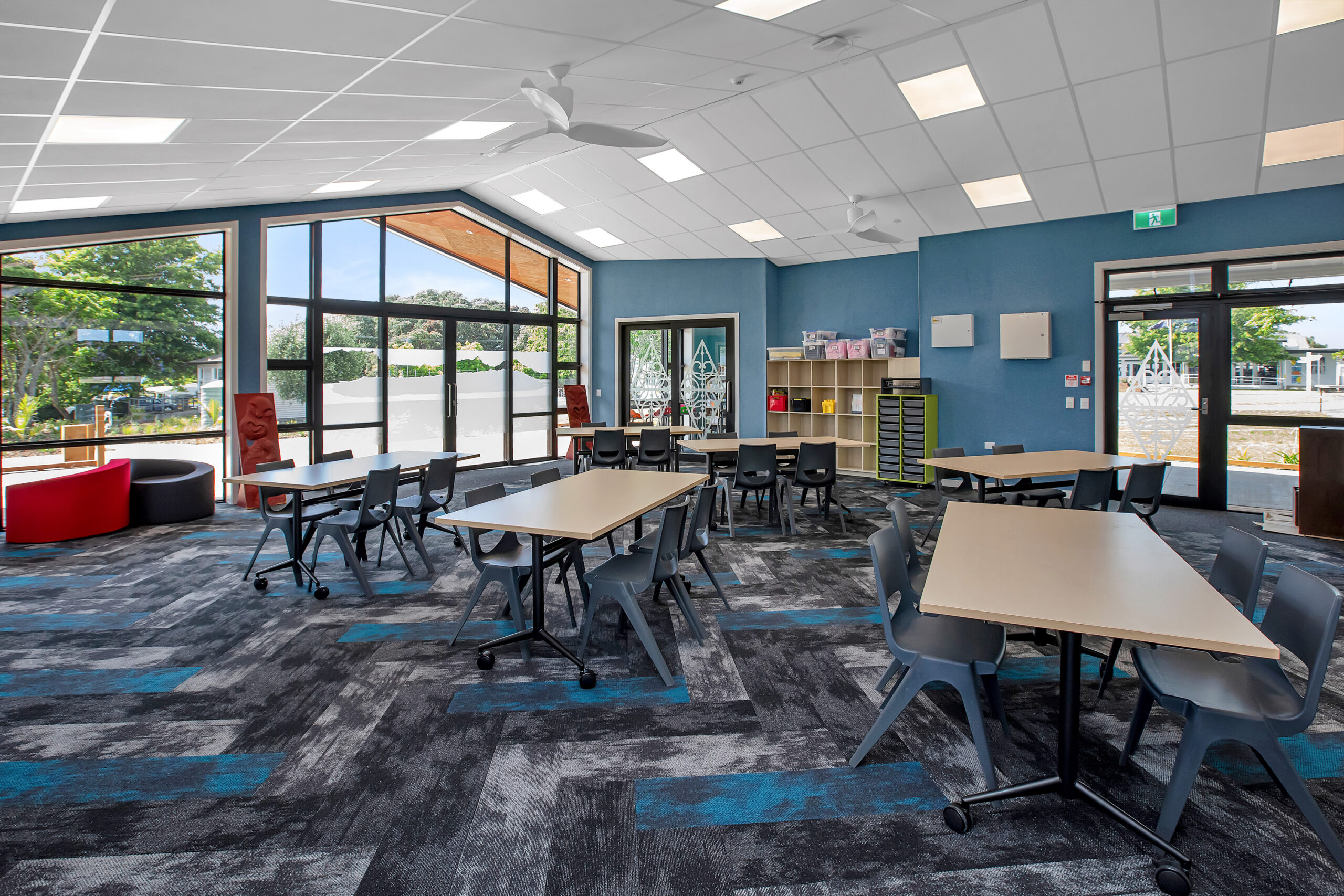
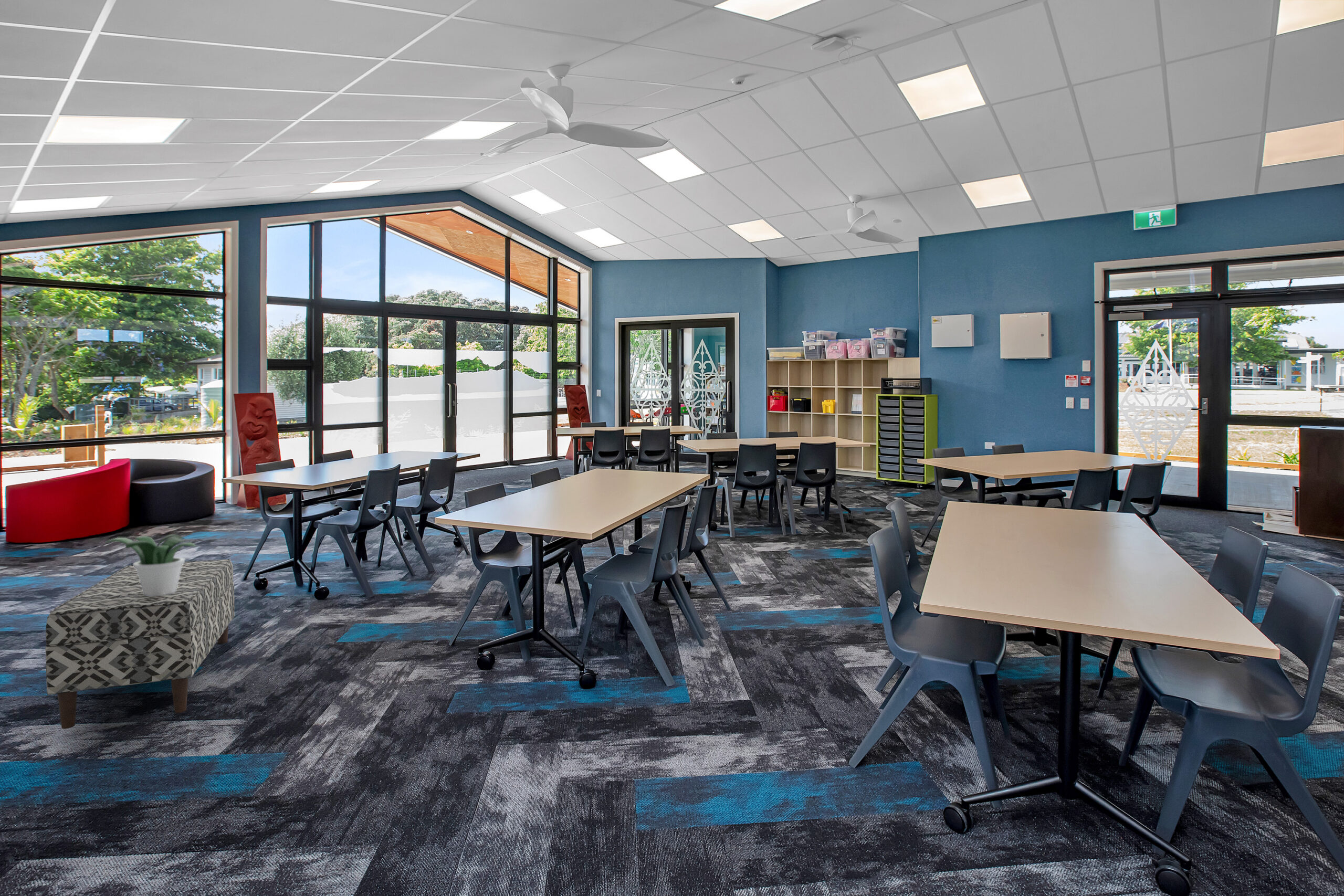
+ bench (156, 631)
+ potted plant (151, 564)
